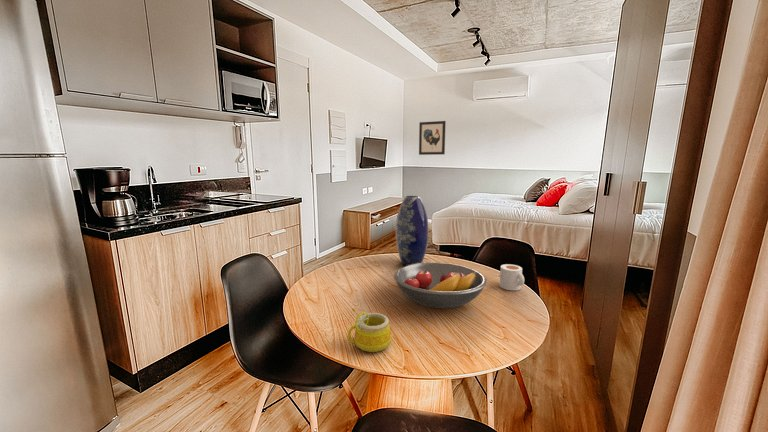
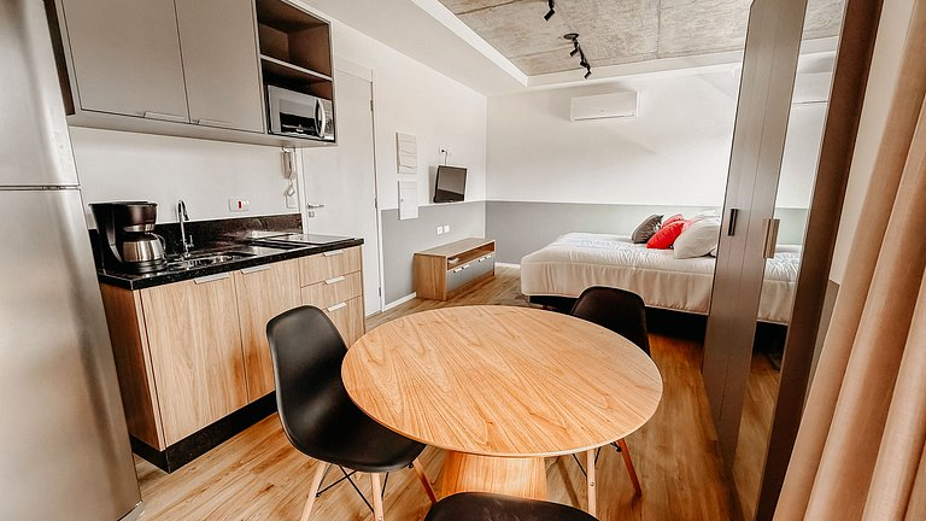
- vase (411, 230)
- mug (369, 326)
- wall art (431, 138)
- mug (513, 278)
- fruit bowl (438, 284)
